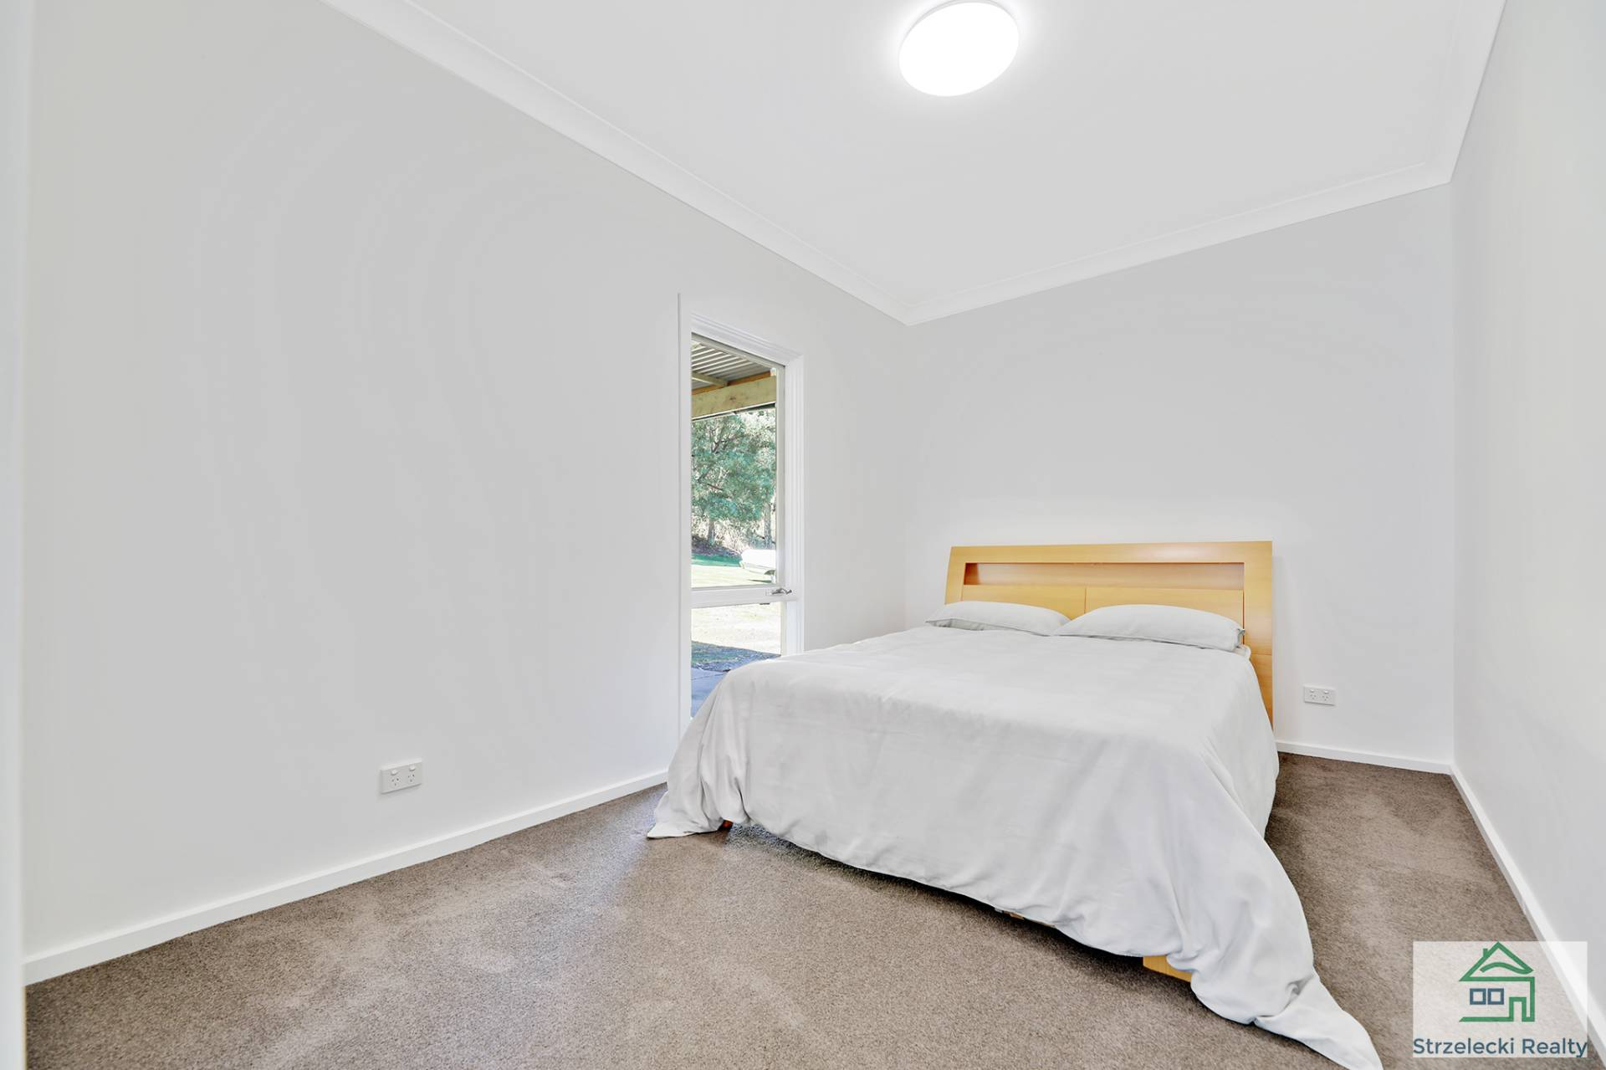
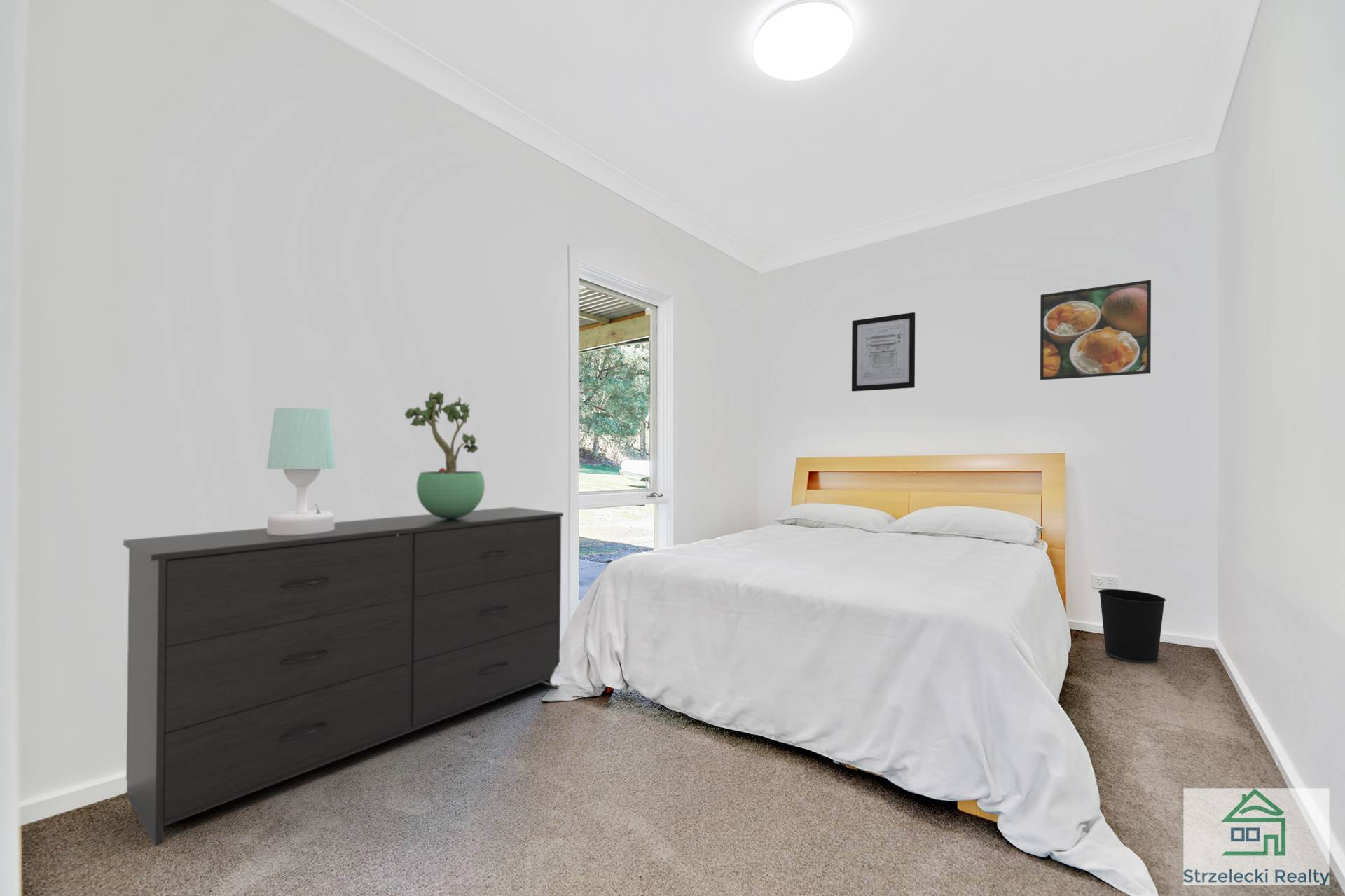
+ wall art (882, 353)
+ dresser (387, 628)
+ table lamp (302, 469)
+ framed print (1093, 332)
+ potted plant (448, 454)
+ wastebasket (1131, 626)
